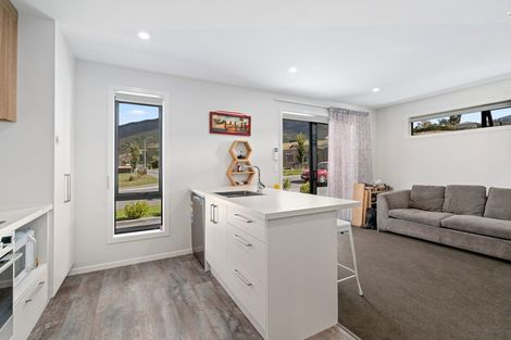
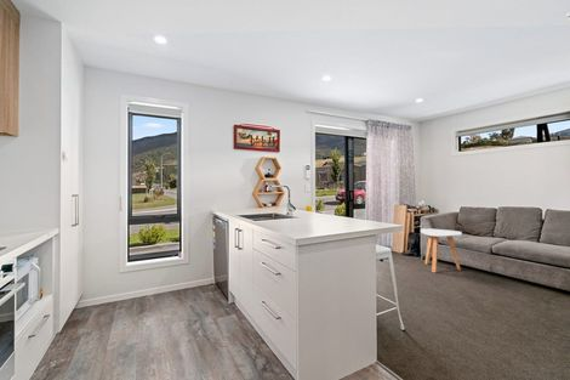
+ side table (437, 249)
